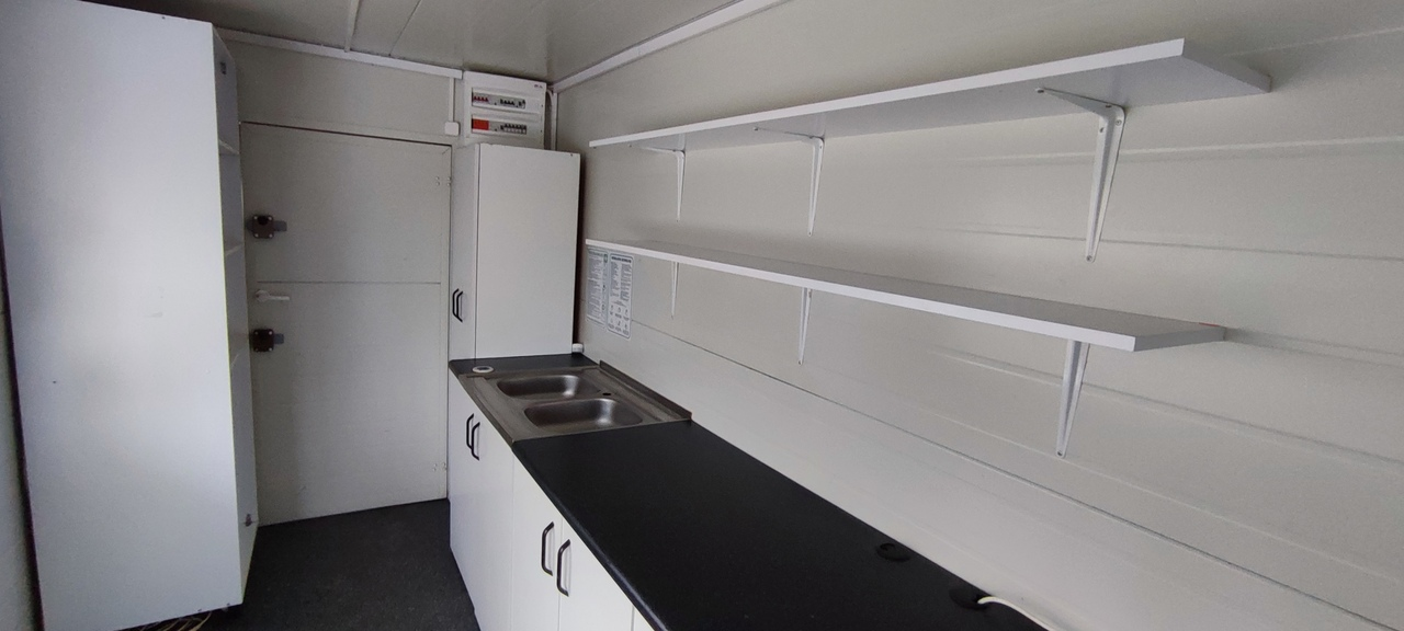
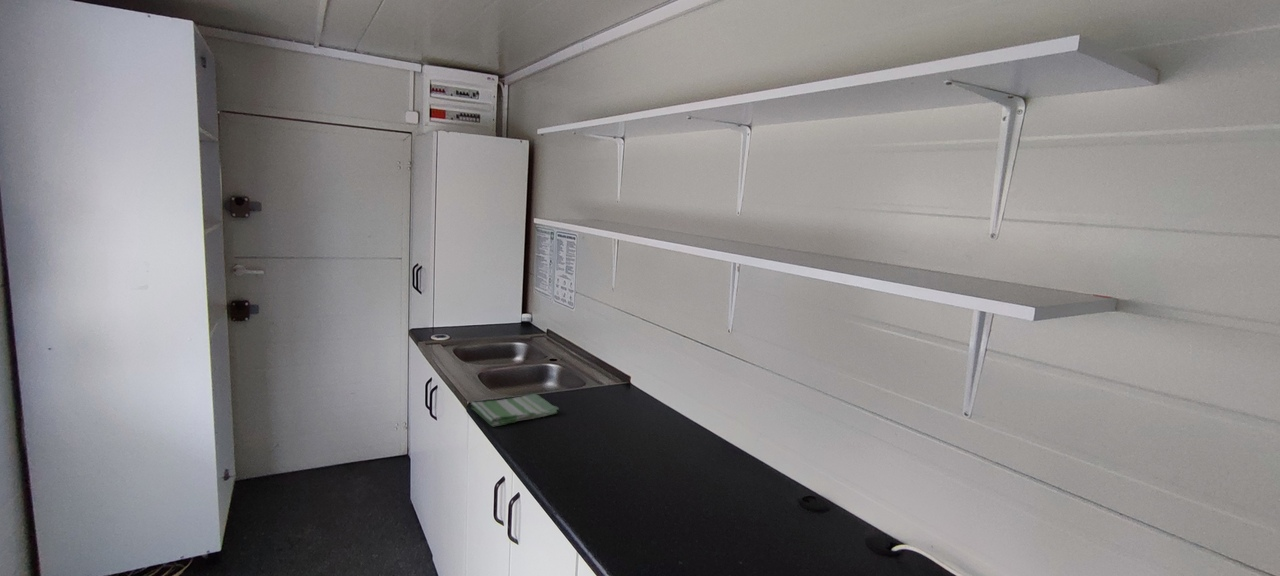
+ dish towel (514, 407)
